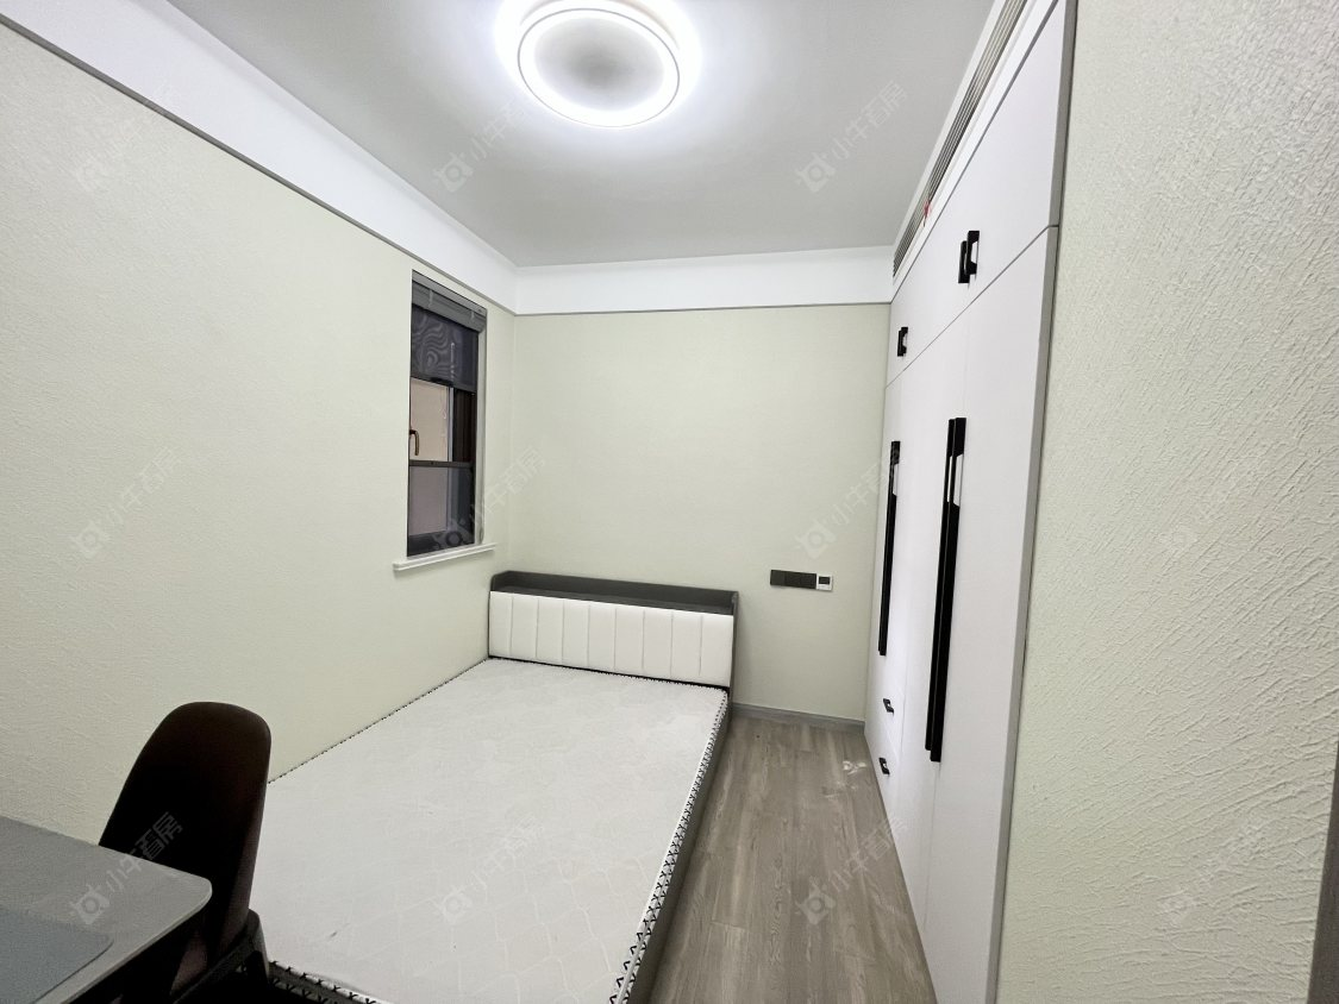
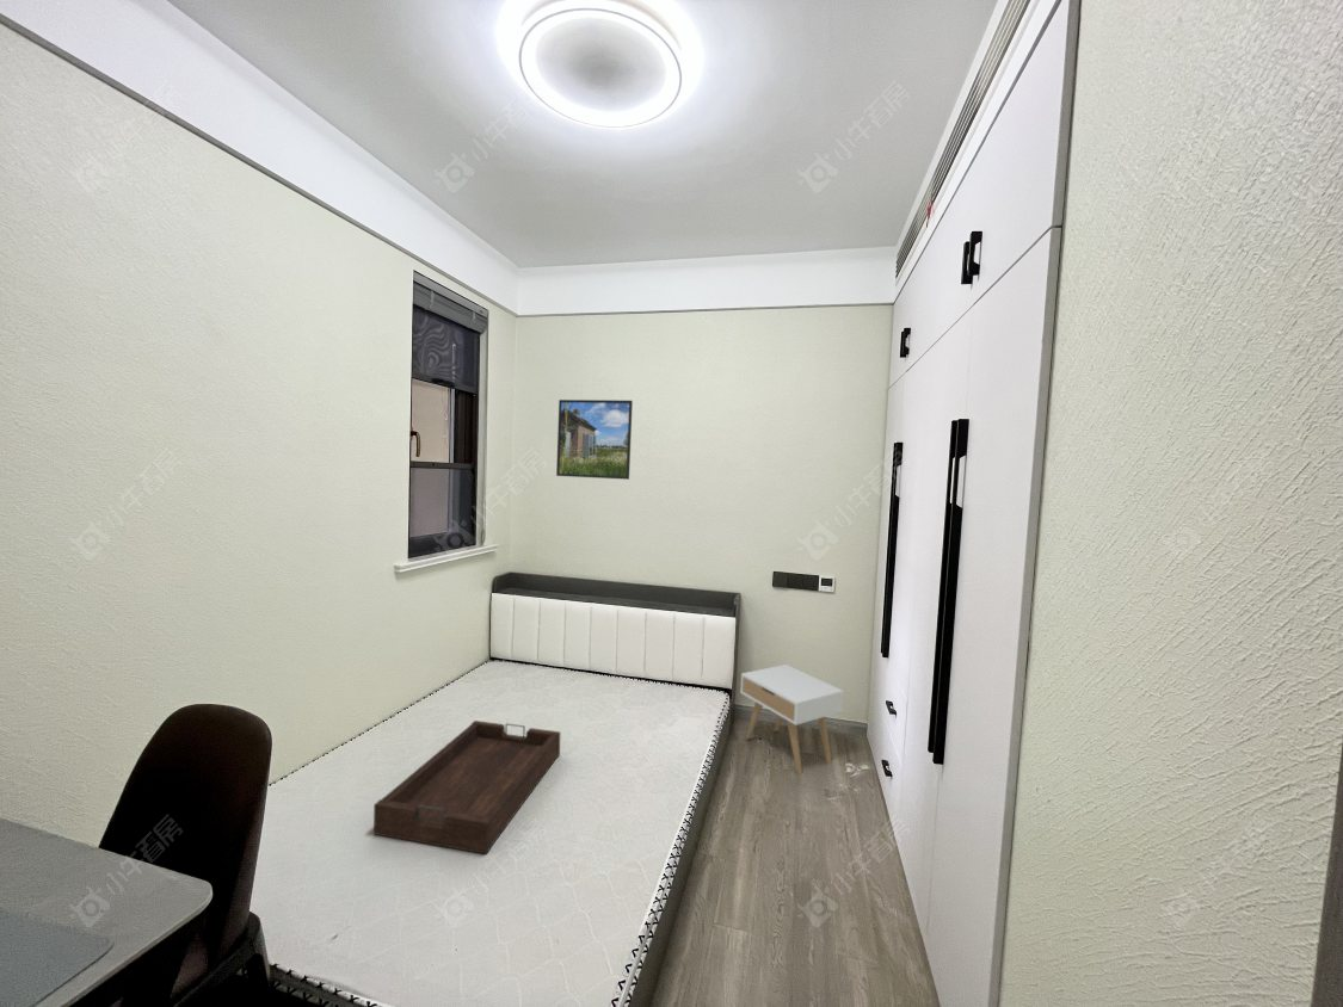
+ tray (479, 774)
+ nightstand (789, 716)
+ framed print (593, 439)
